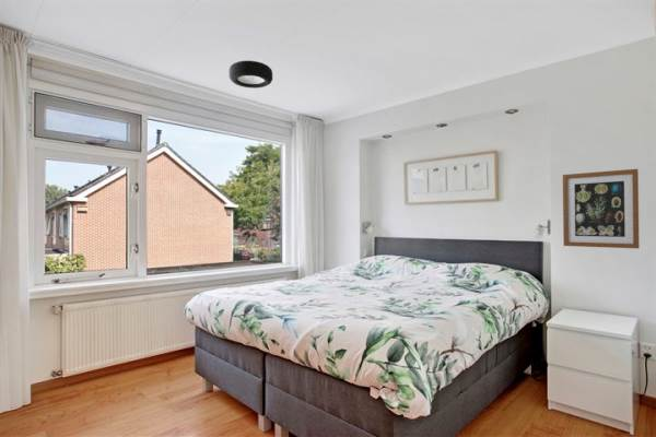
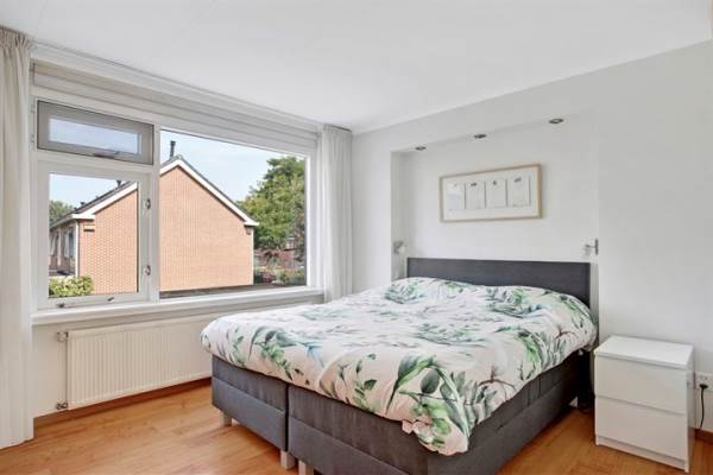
- wall art (598, 209)
- ceiling light (250, 74)
